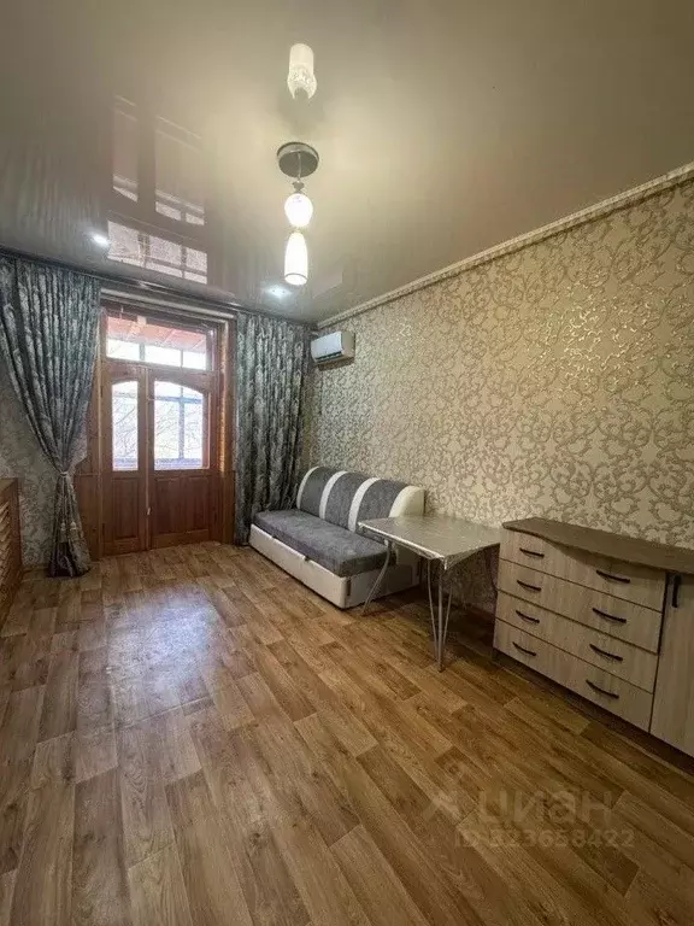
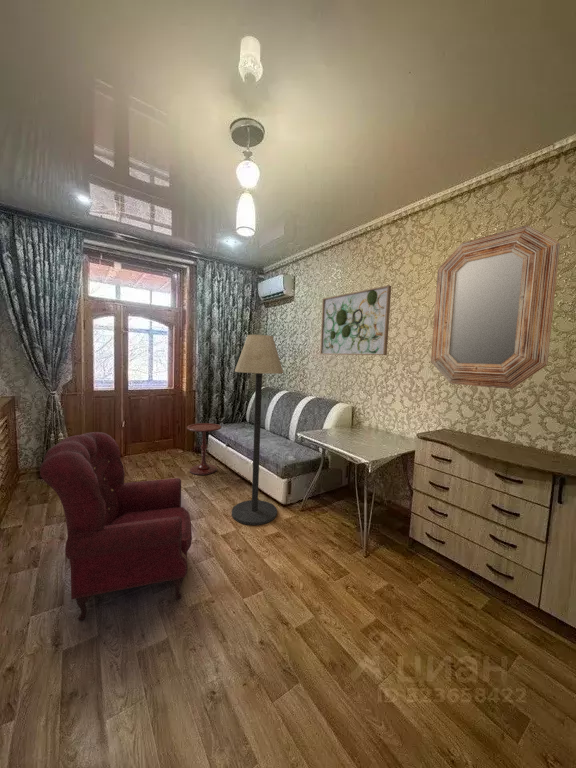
+ floor lamp (257, 426)
+ wall art (350, 324)
+ armchair (127, 509)
+ side table (203, 448)
+ home mirror (484, 311)
